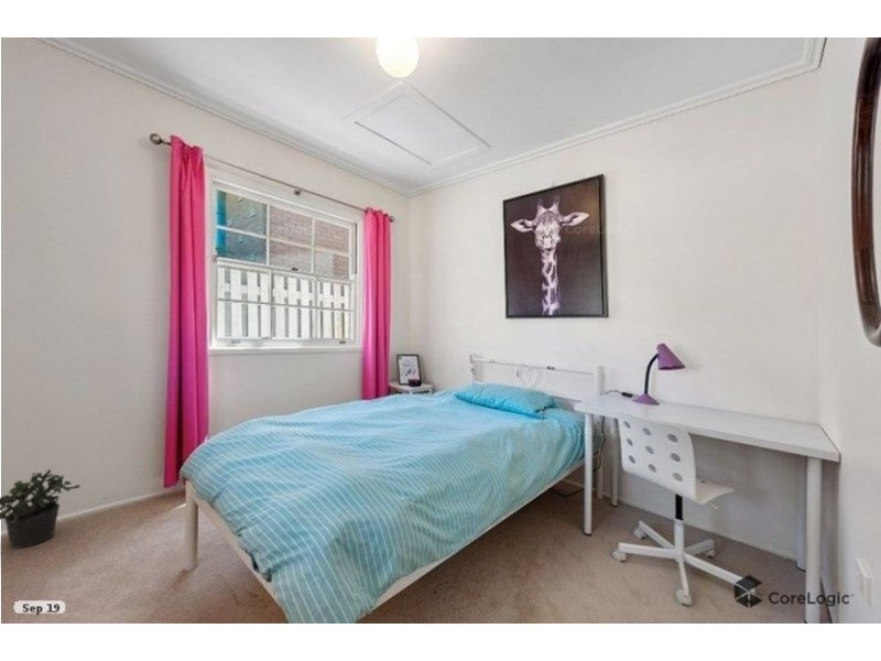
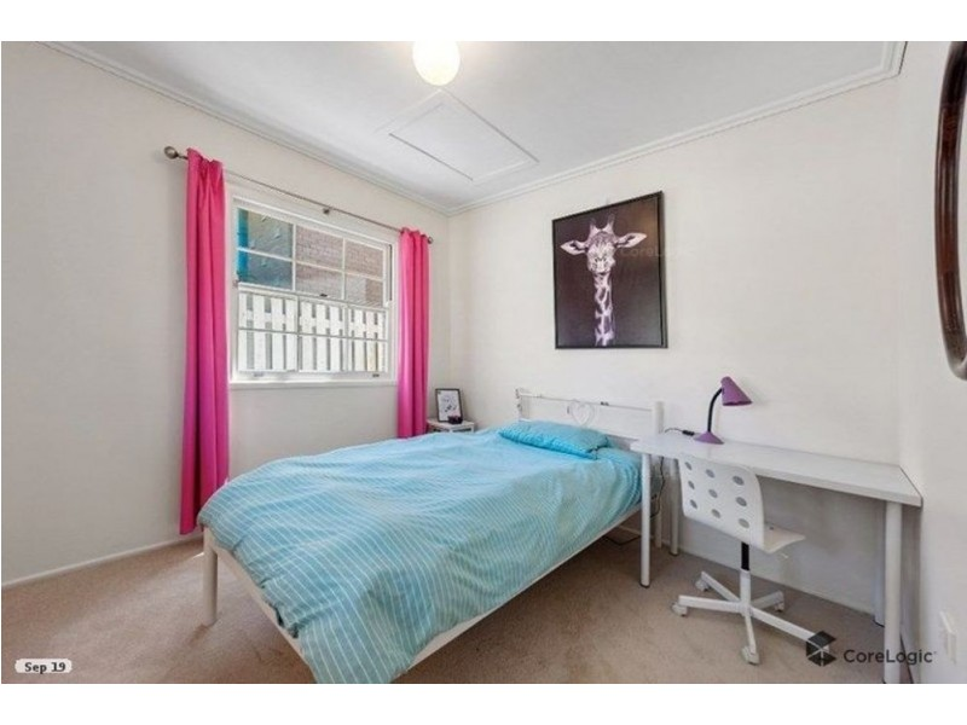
- potted plant (37, 505)
